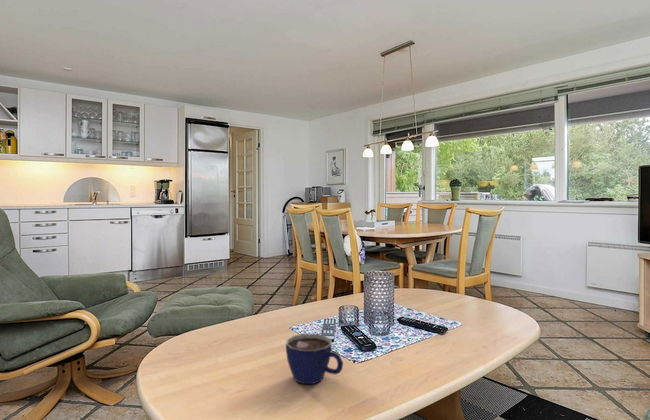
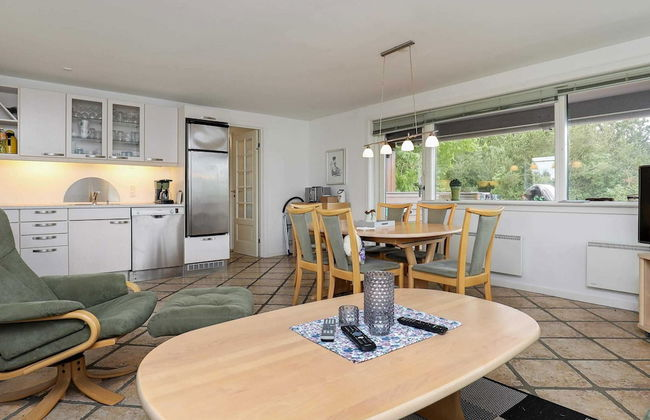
- cup (315, 360)
